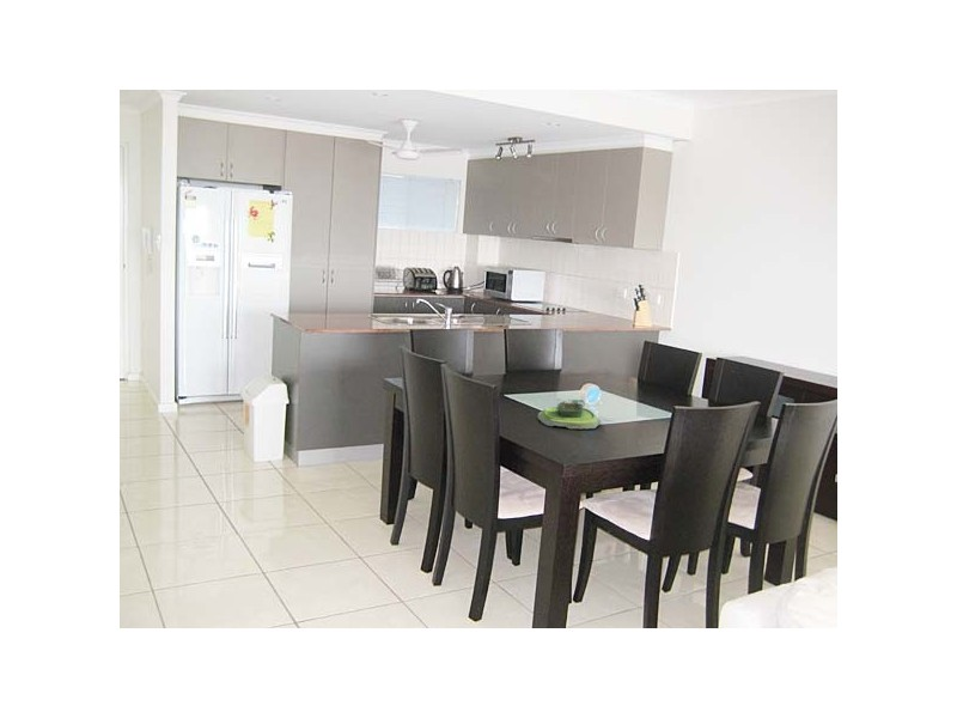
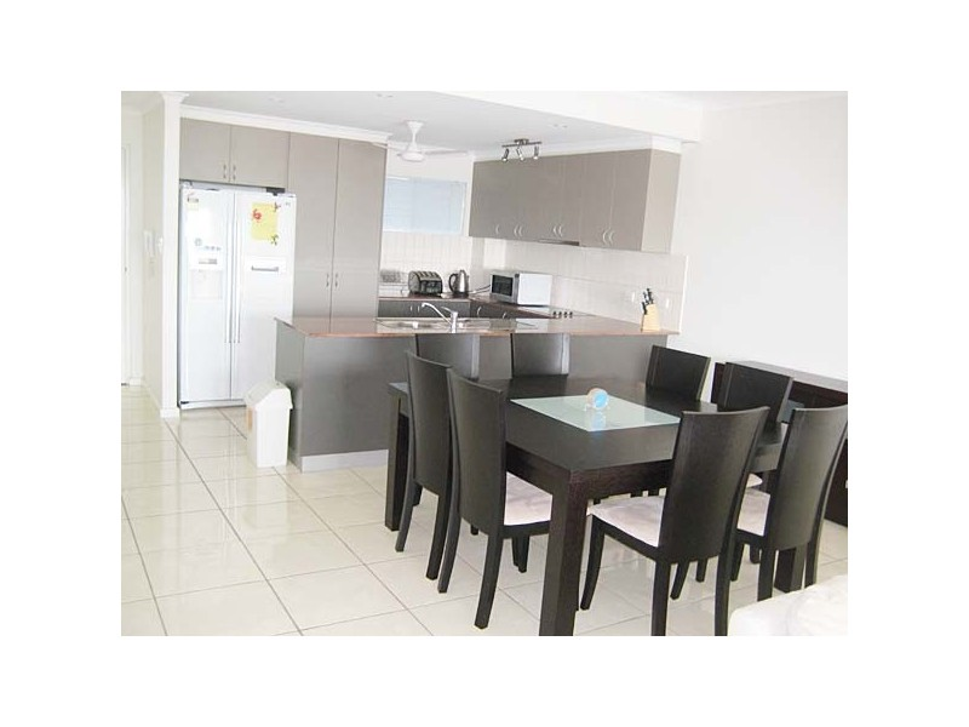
- plant pot (569, 410)
